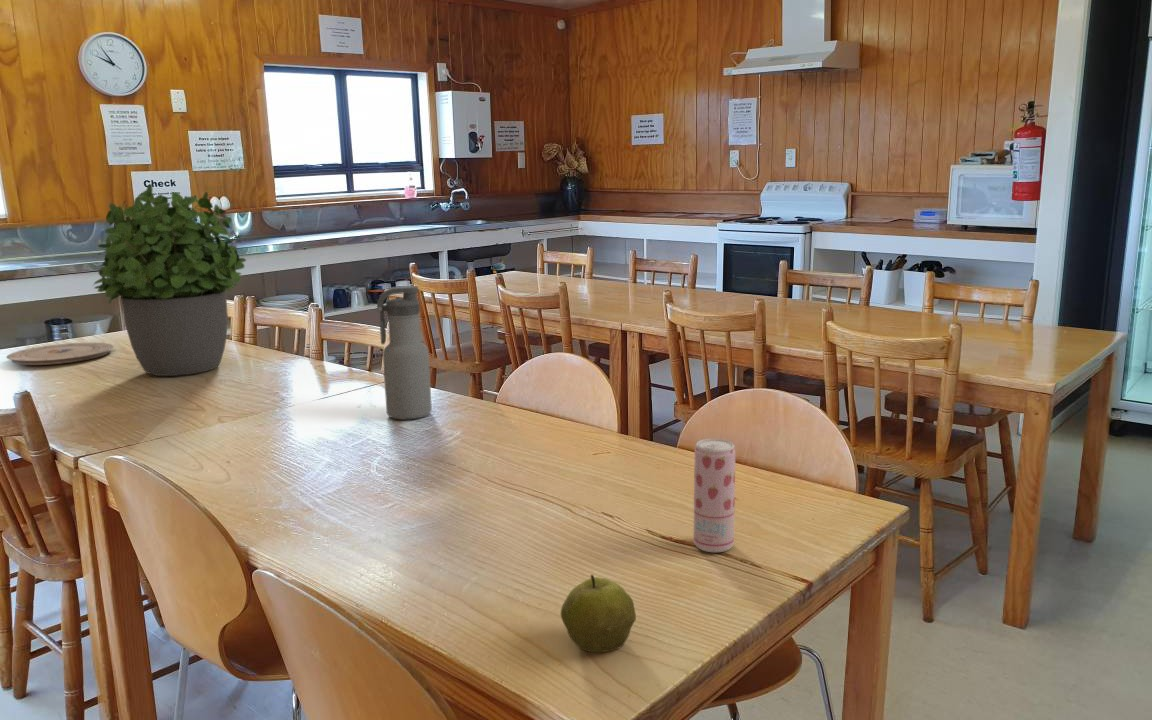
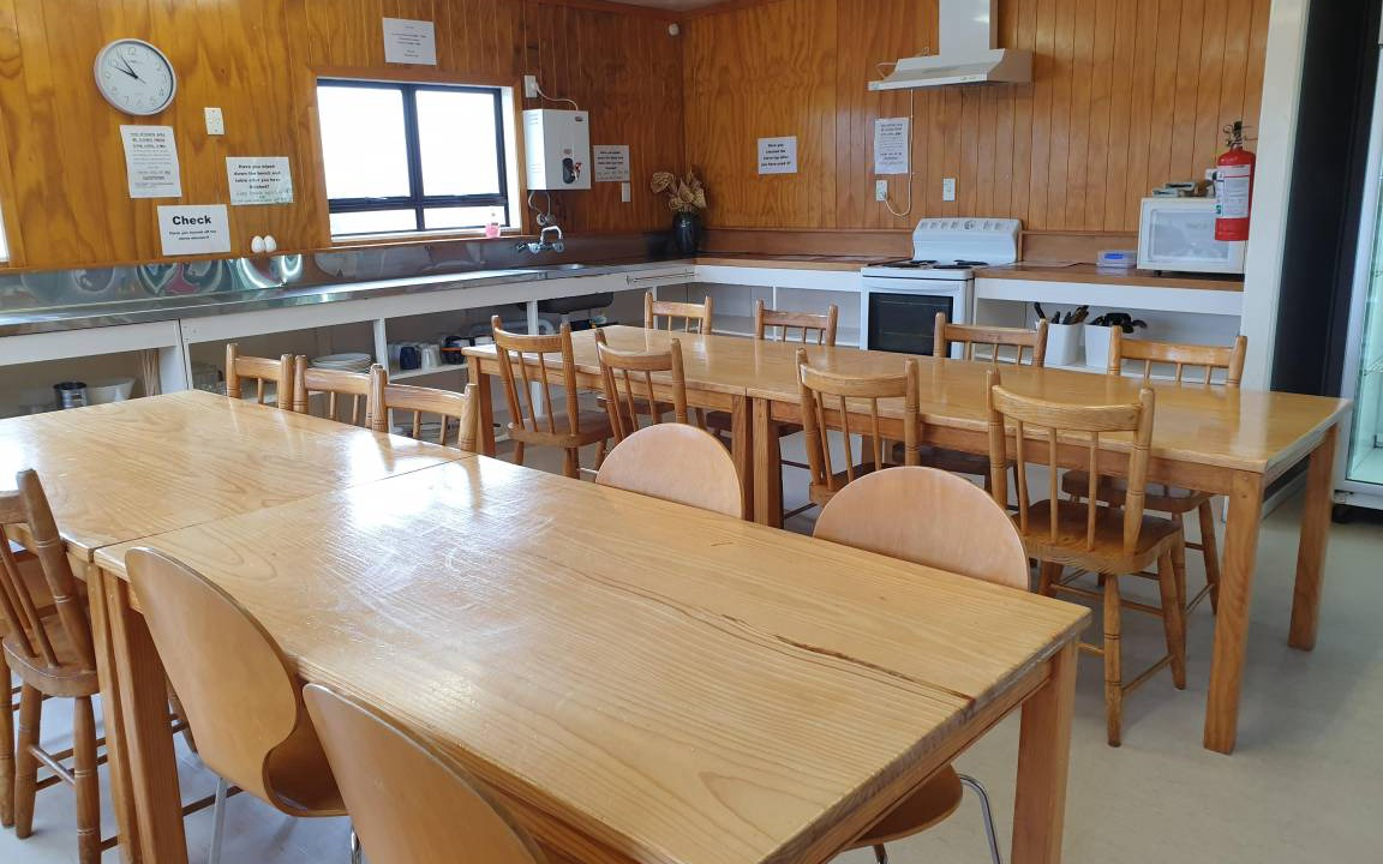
- plate (62, 353)
- potted plant (173, 278)
- beverage can (714, 495)
- water bottle (404, 351)
- apple (597, 610)
